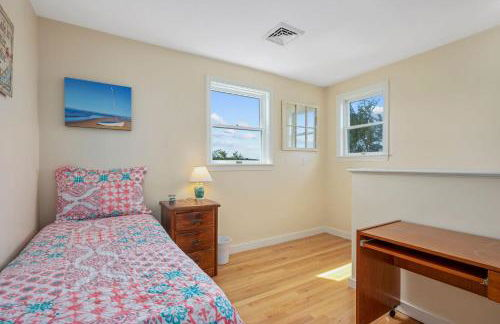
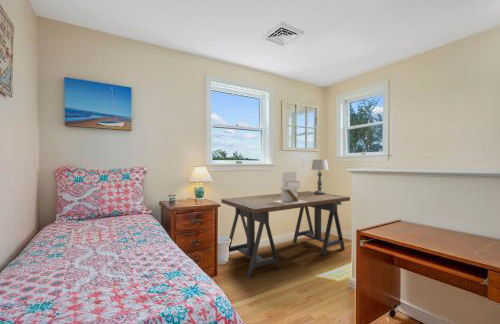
+ letter holder (290, 186)
+ desk (296, 226)
+ table lamp (319, 176)
